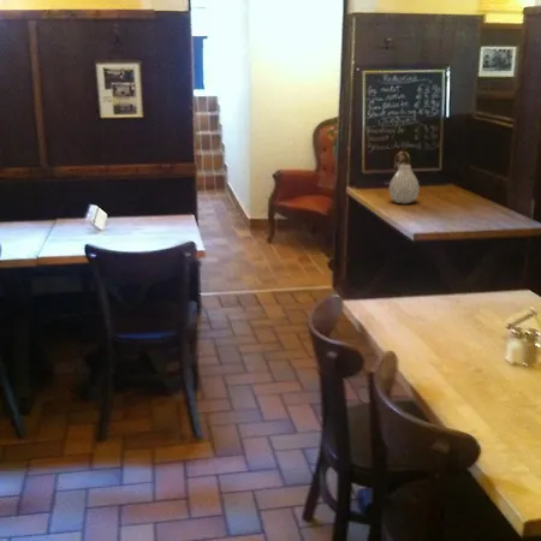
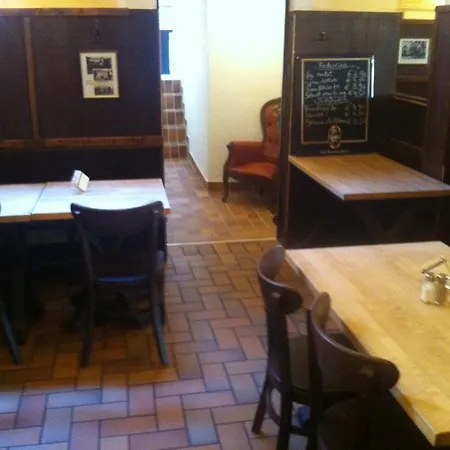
- vase (404, 183)
